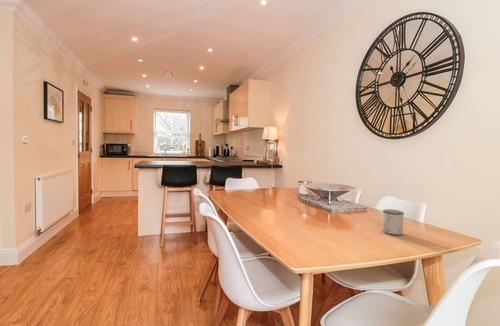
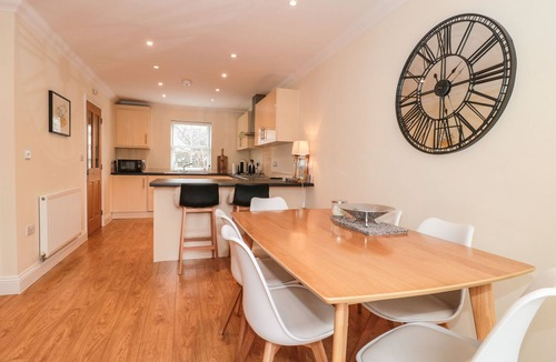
- mug (390, 222)
